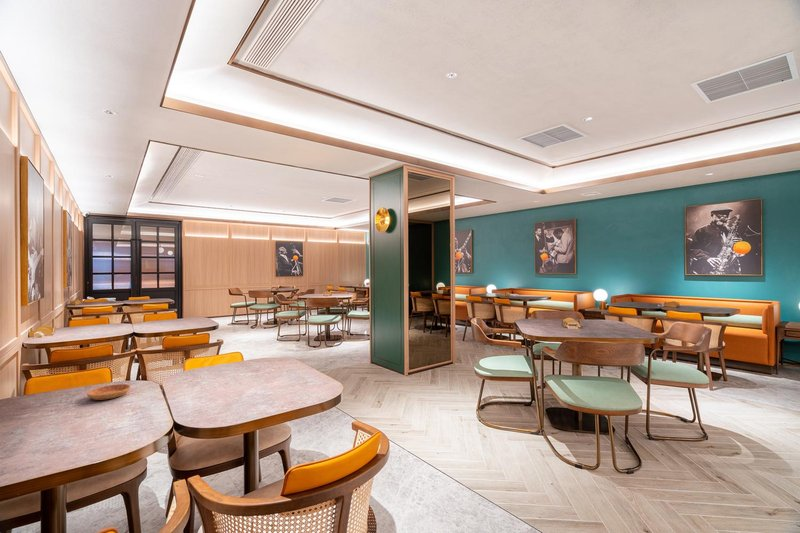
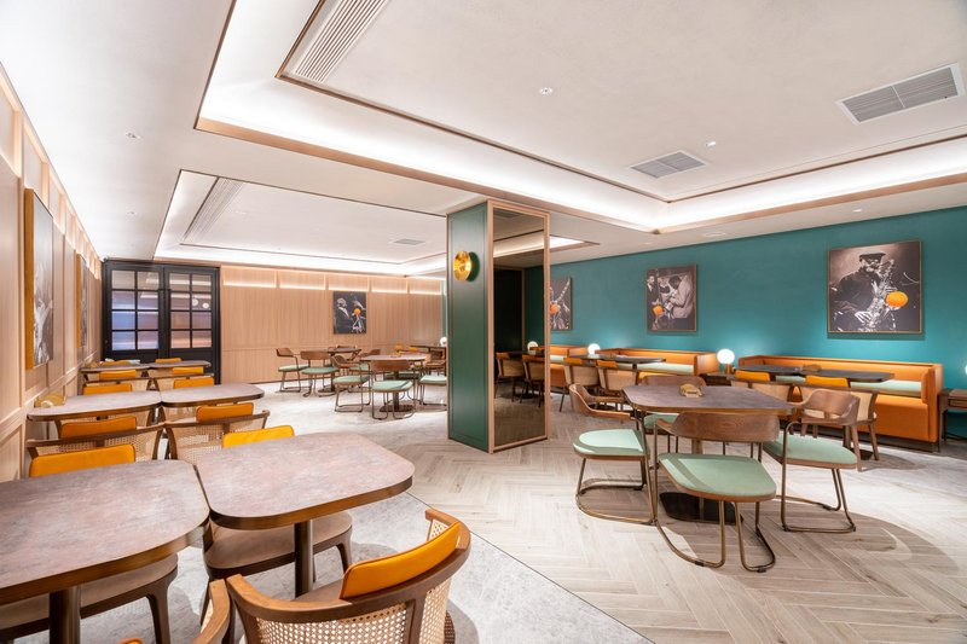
- saucer (109, 392)
